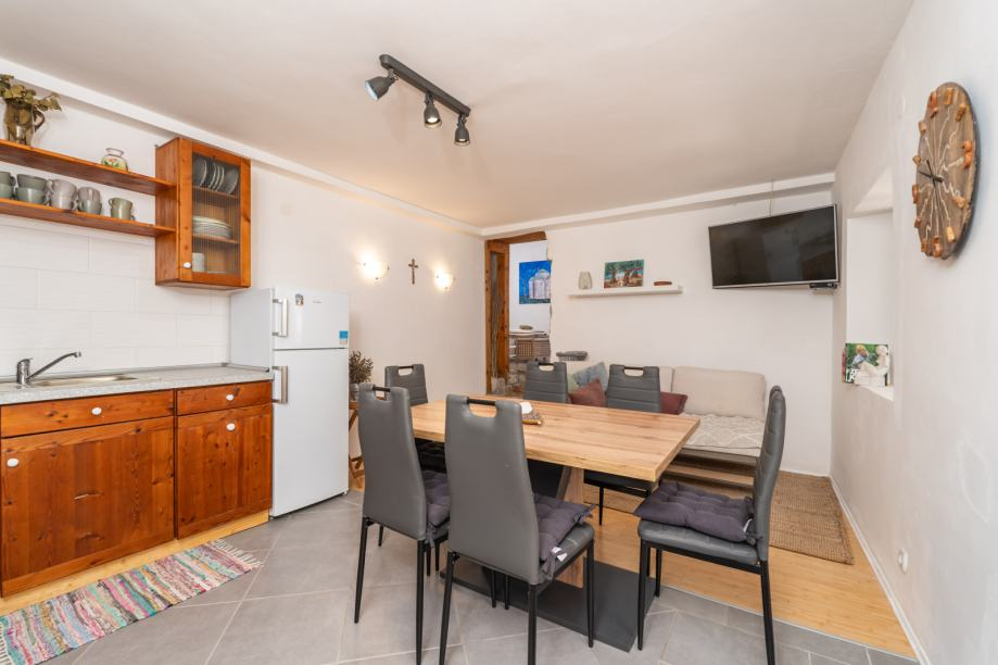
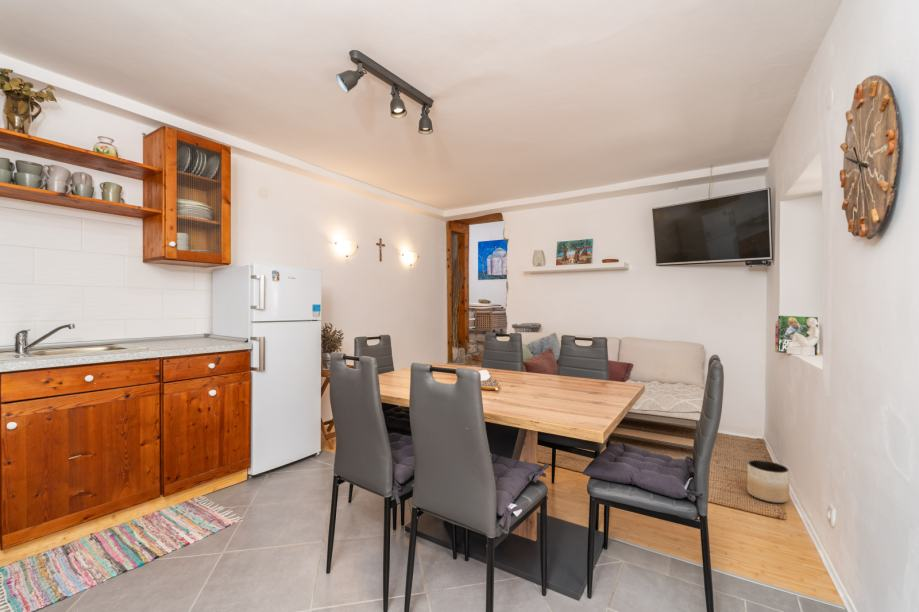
+ planter (767, 481)
